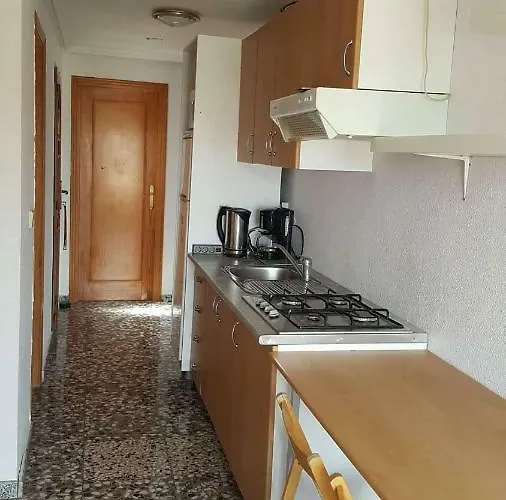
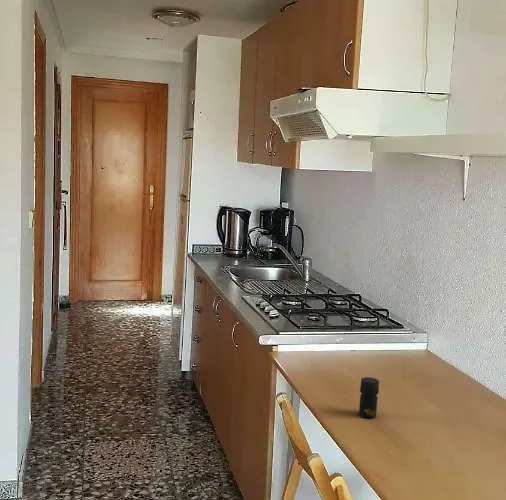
+ jar (368, 397)
